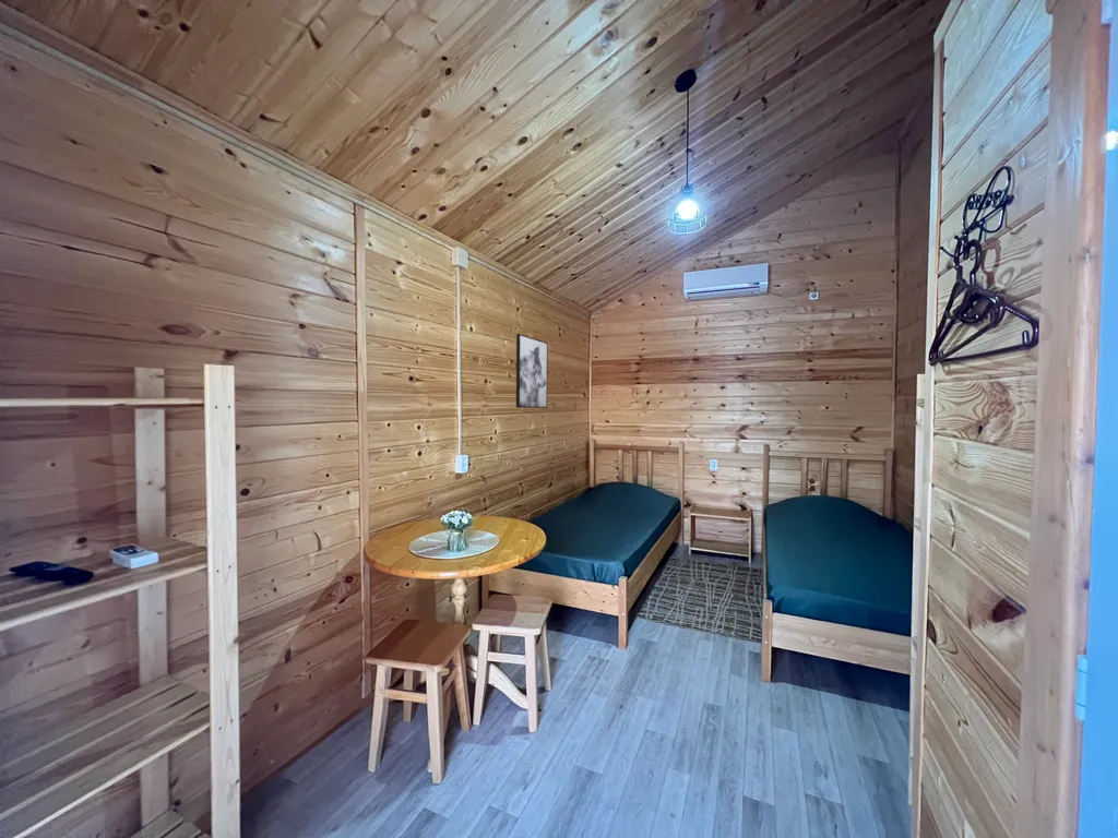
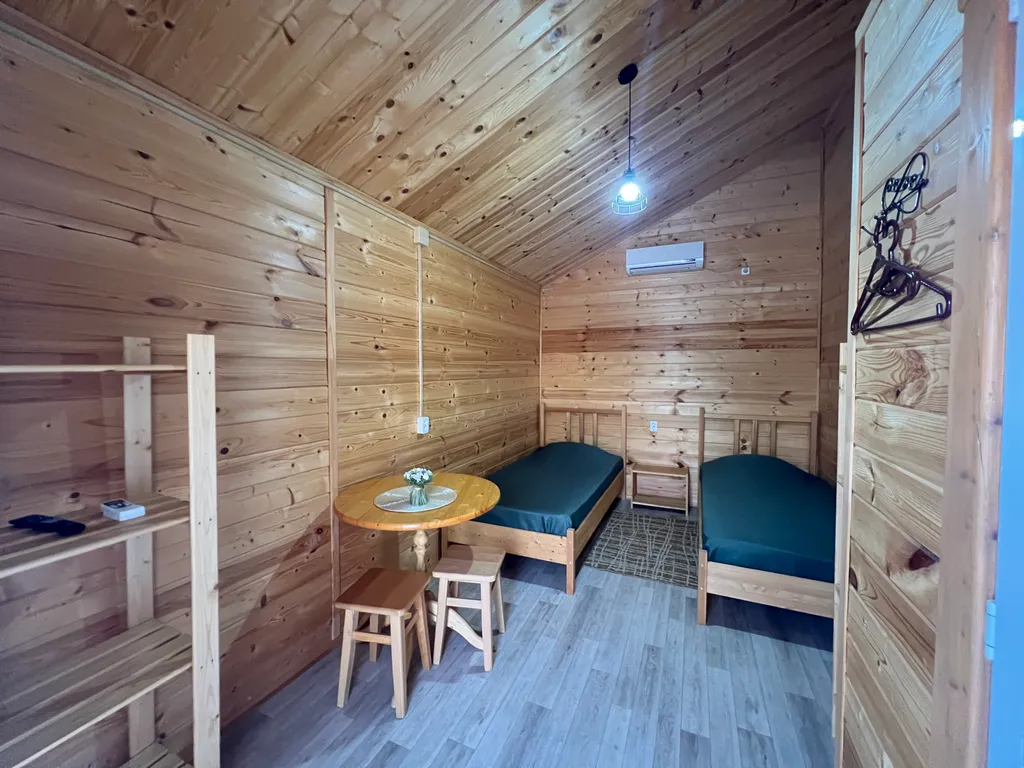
- wall art (533, 373)
